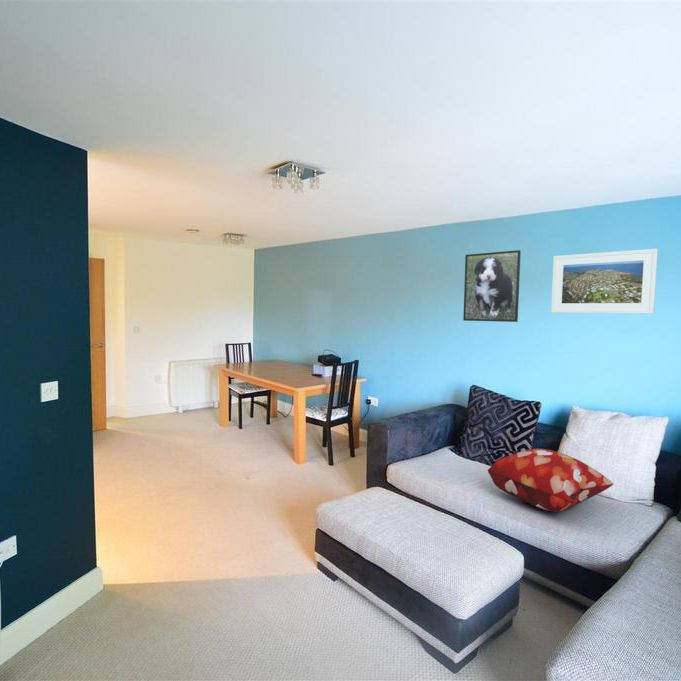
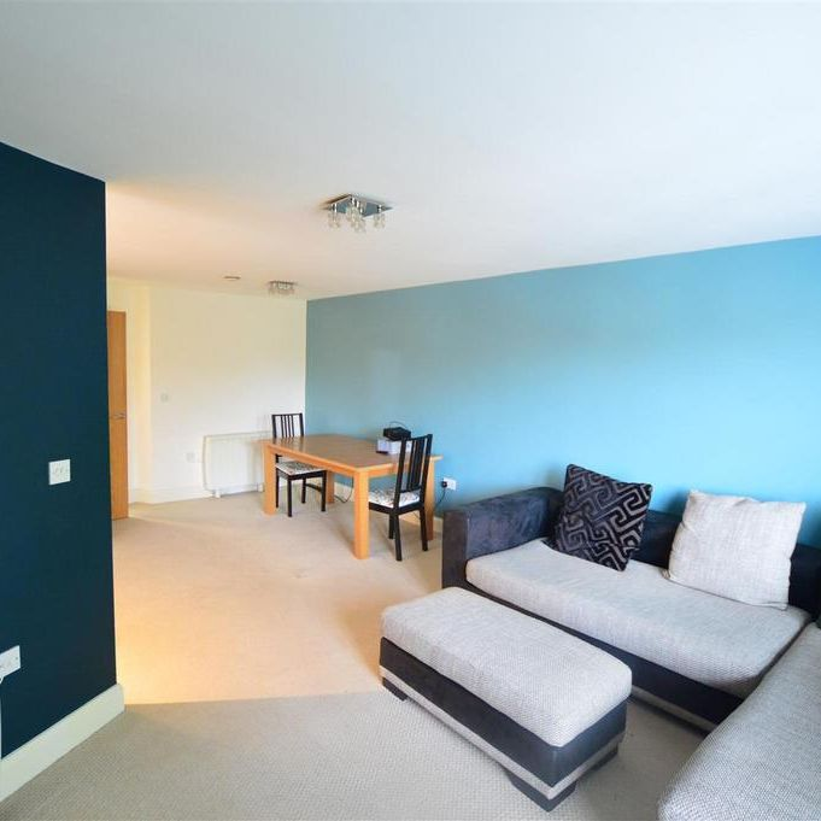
- decorative pillow (548, 477)
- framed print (600, 283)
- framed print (490, 287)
